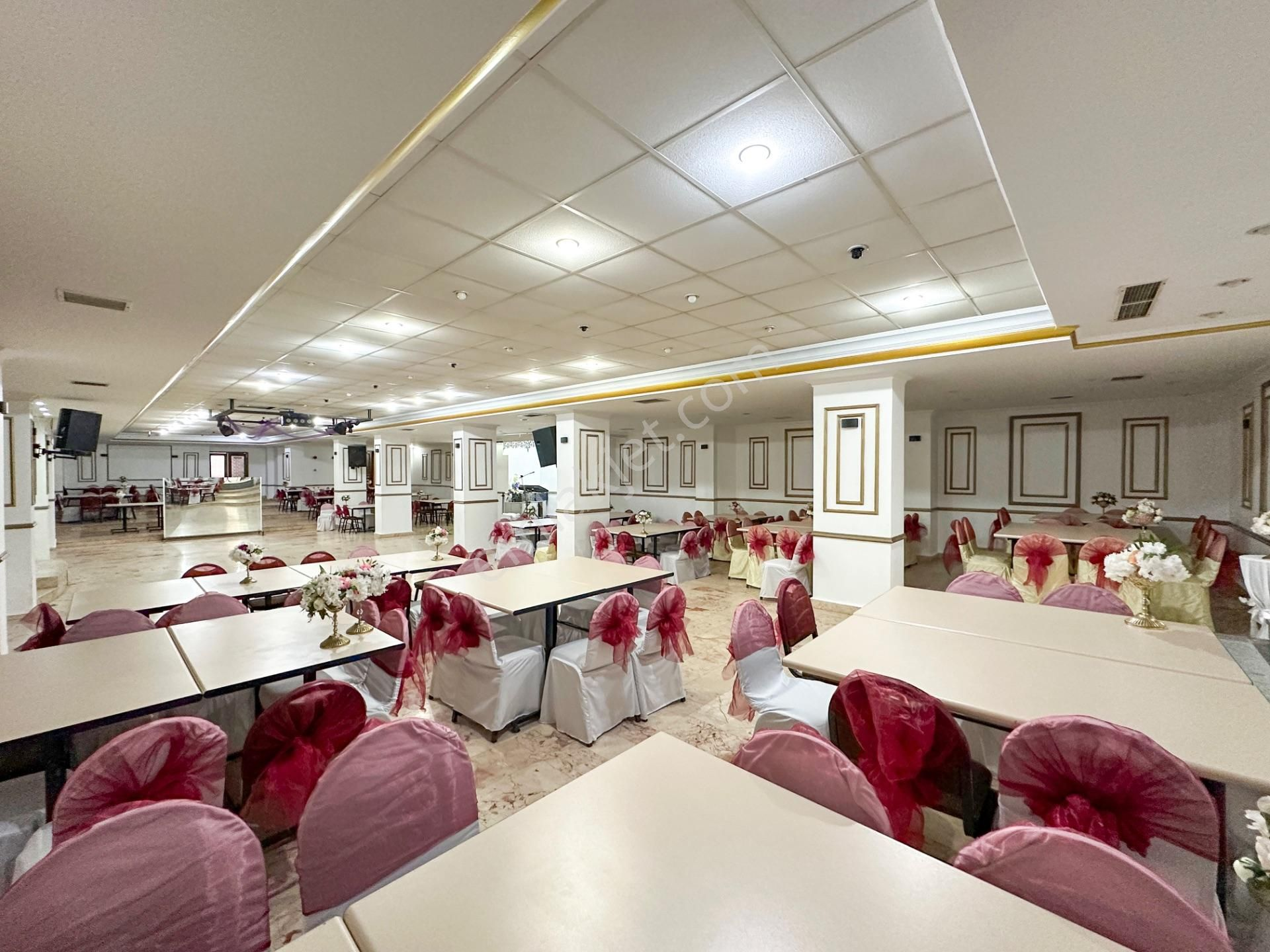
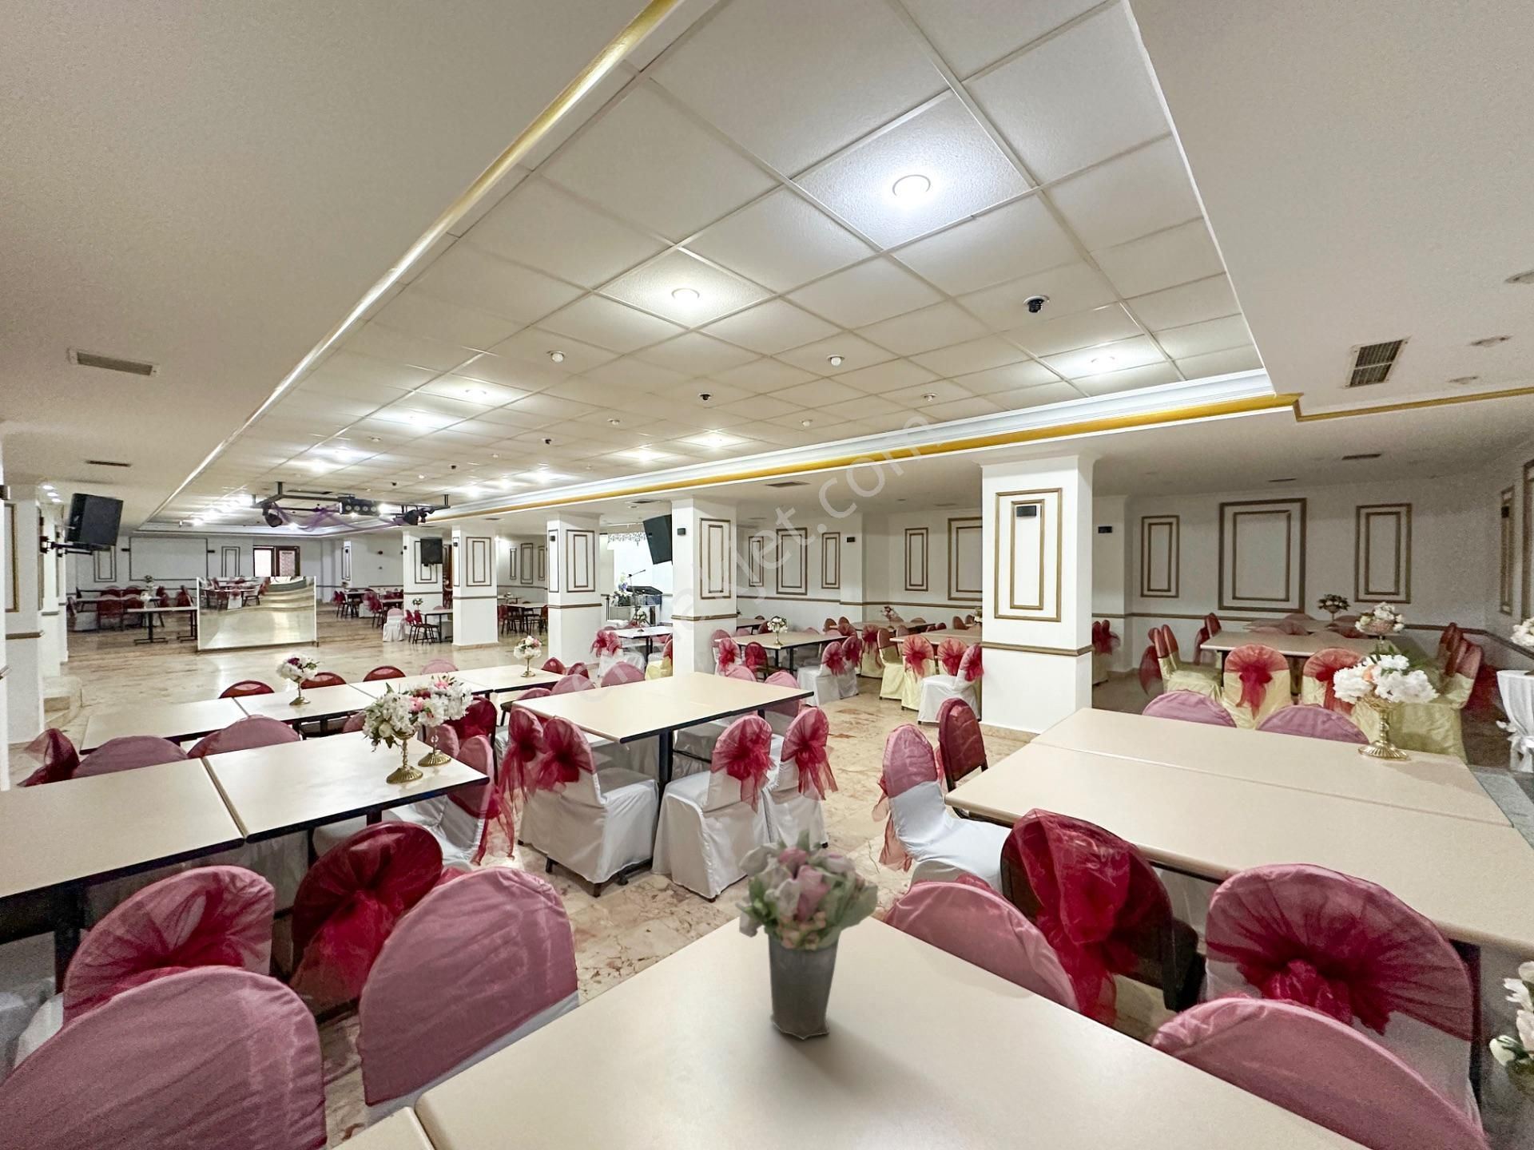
+ flower bouquet (796, 933)
